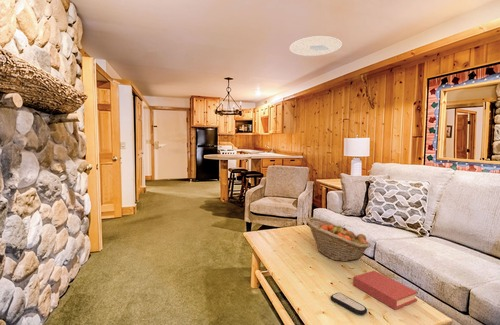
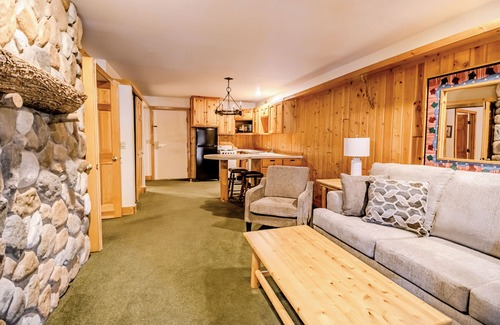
- book (383, 288)
- remote control (348, 303)
- ceiling light (315, 44)
- fruit basket (335, 236)
